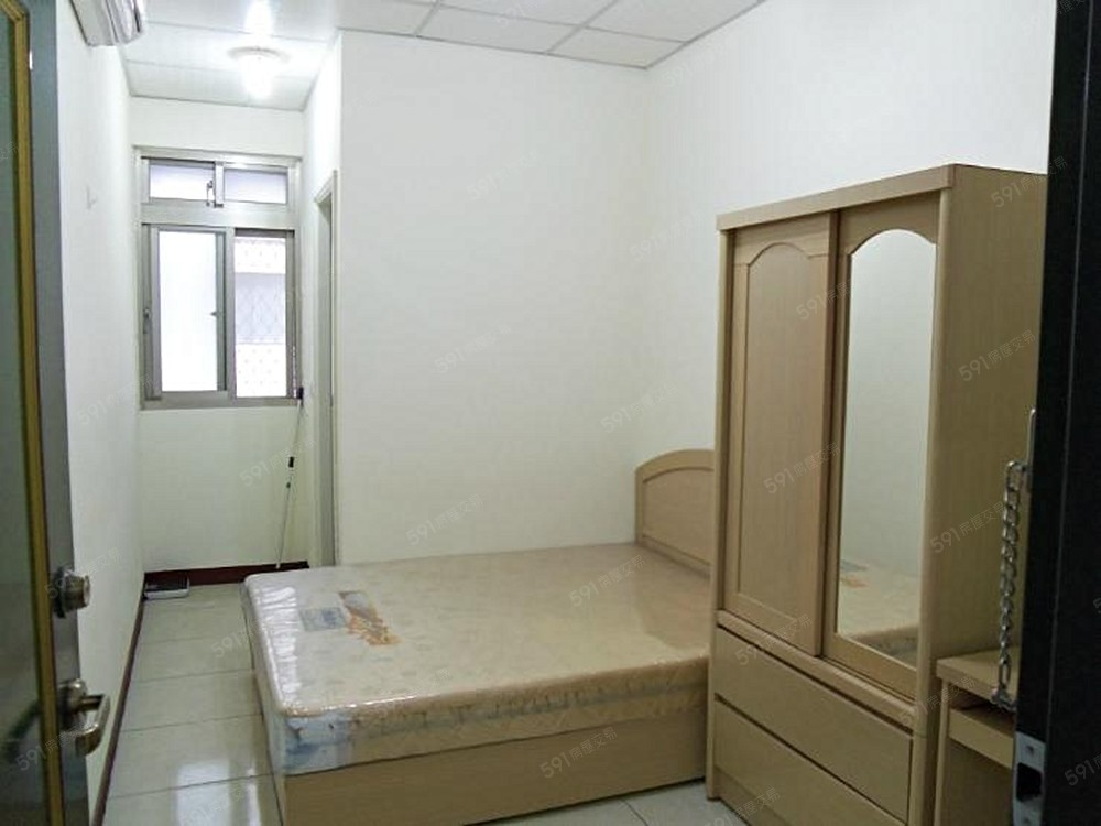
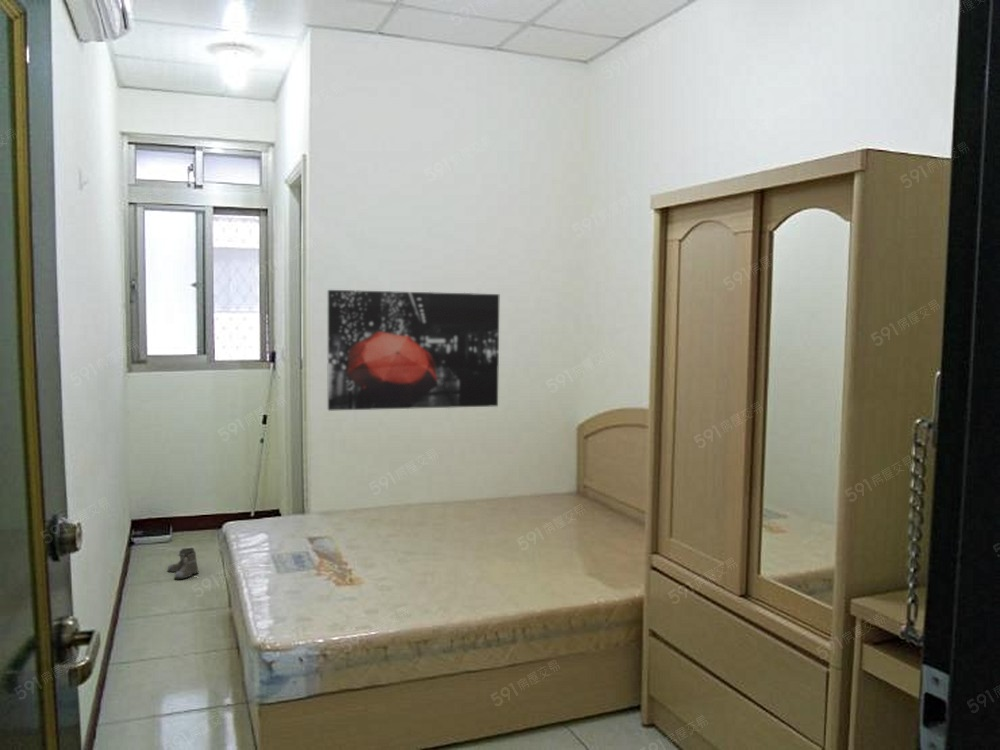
+ boots (183, 561)
+ wall art (416, 350)
